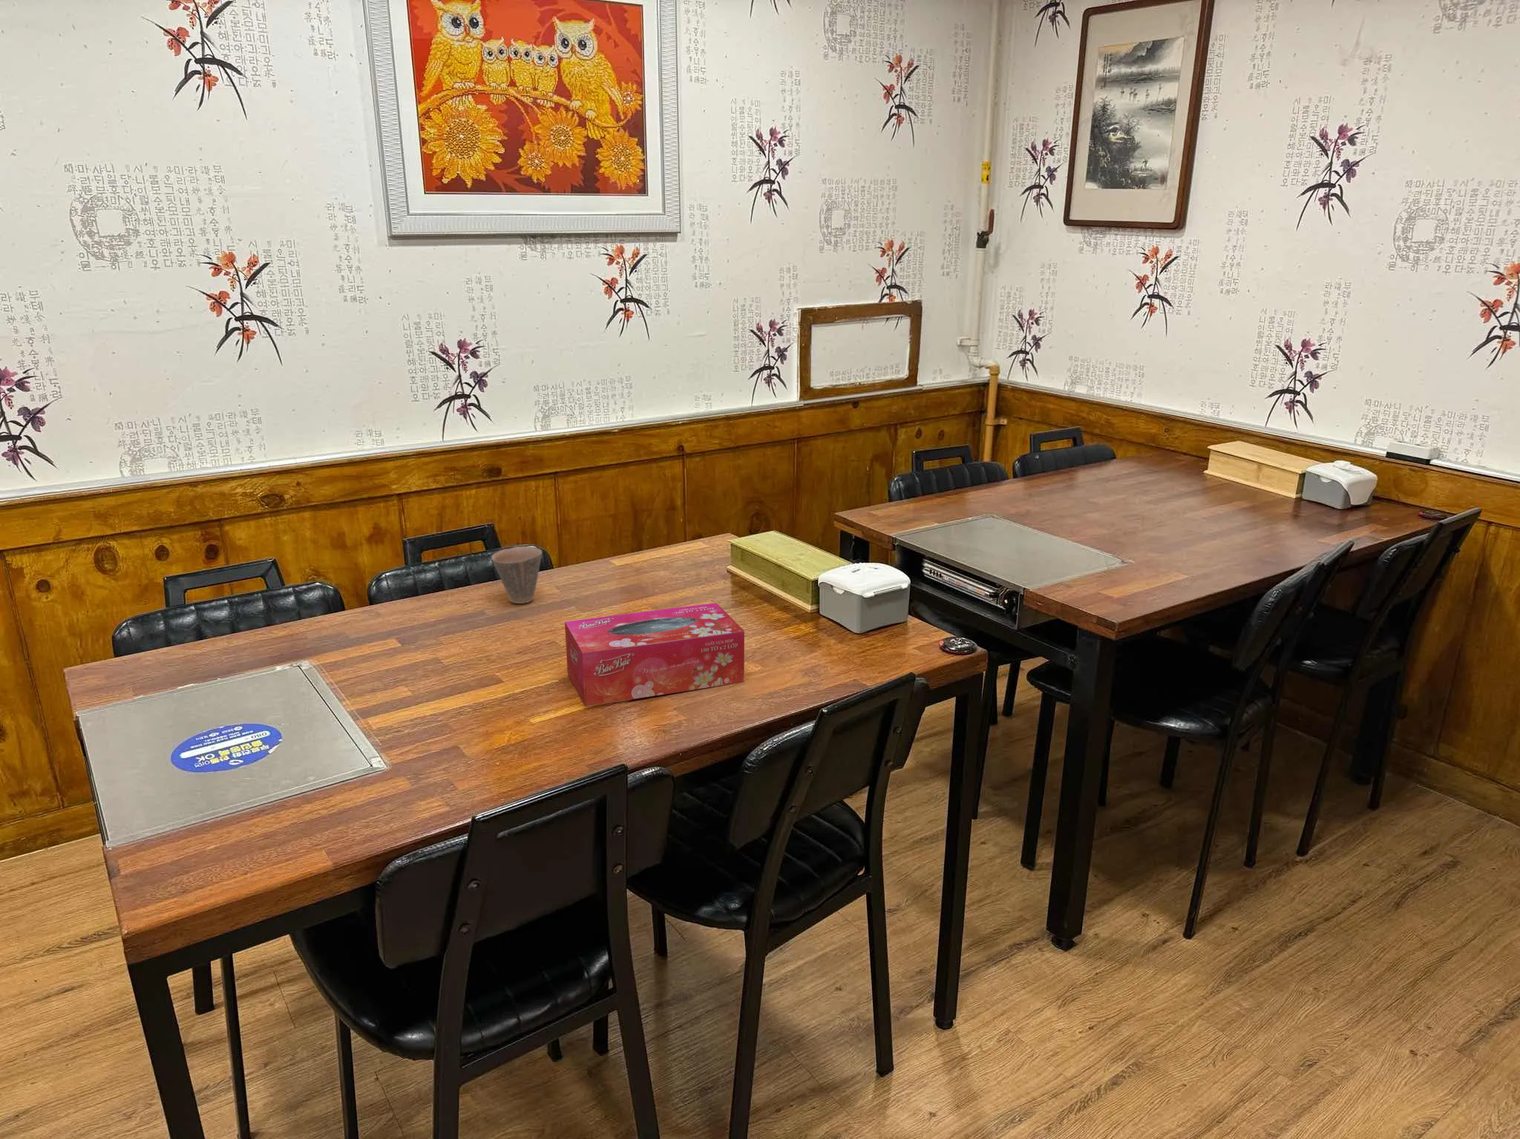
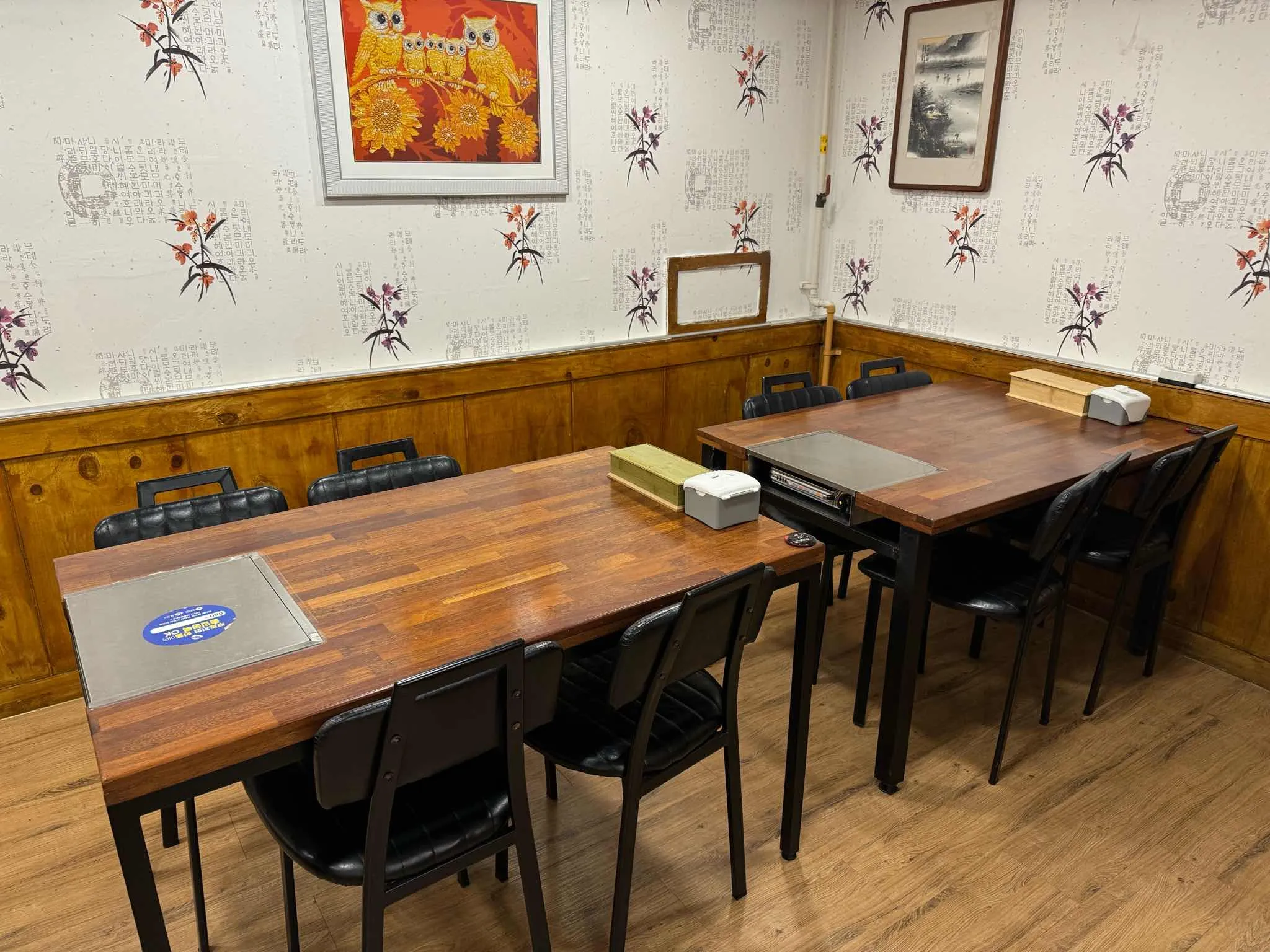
- tissue box (653, 652)
- cup (518, 577)
